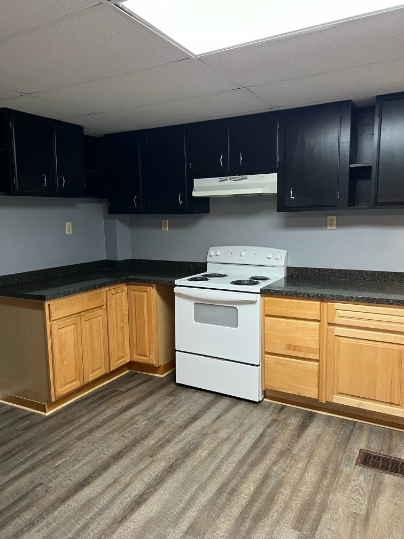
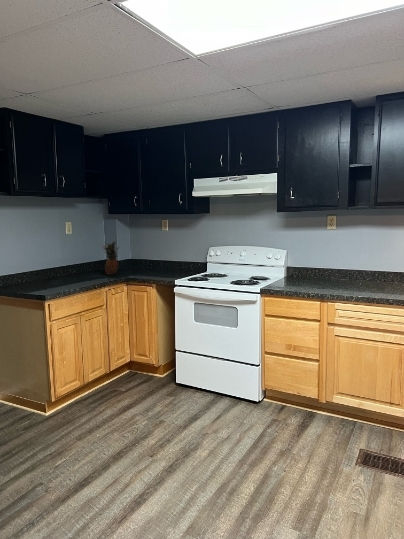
+ pineapple (109, 257)
